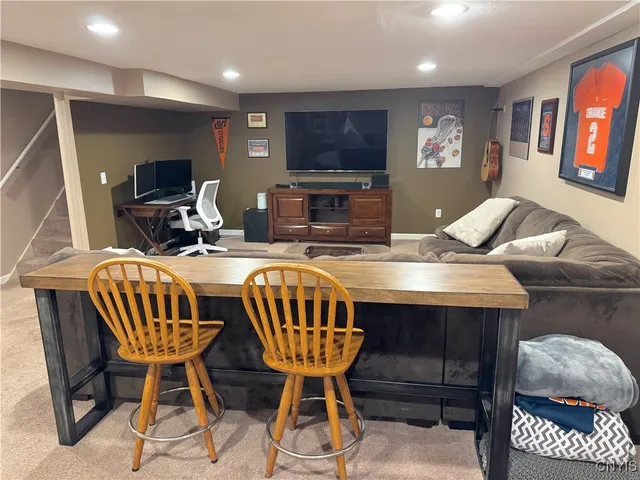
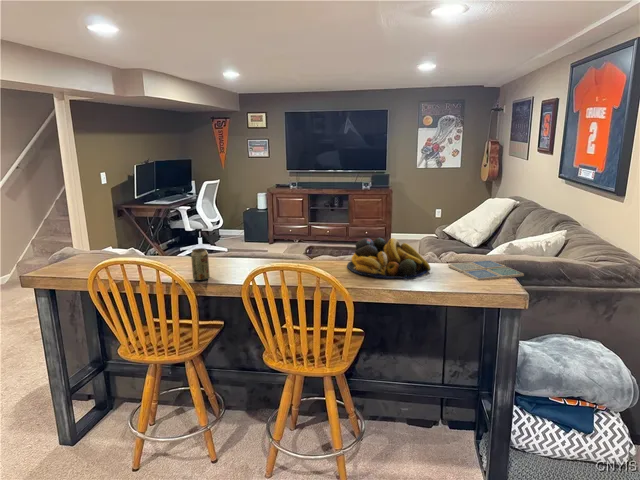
+ beverage can (200, 264)
+ fruit bowl (387, 254)
+ drink coaster (484, 269)
